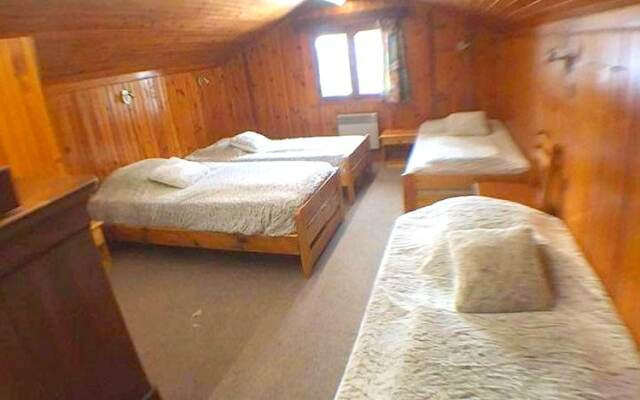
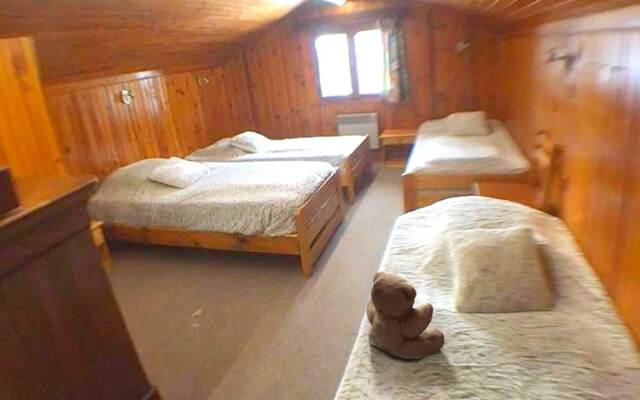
+ teddy bear (402, 306)
